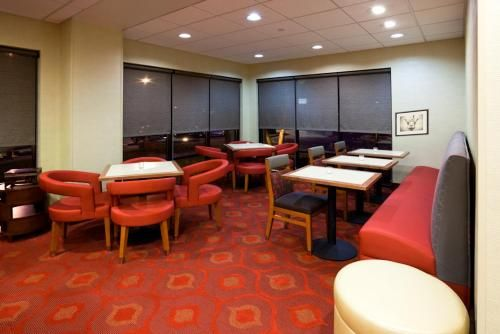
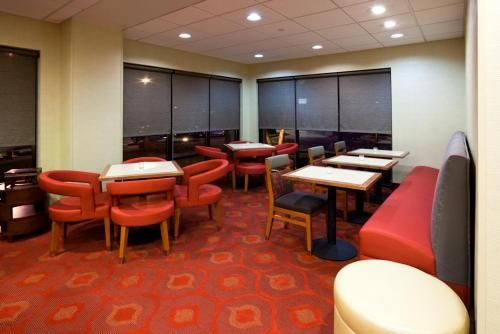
- wall art (411, 123)
